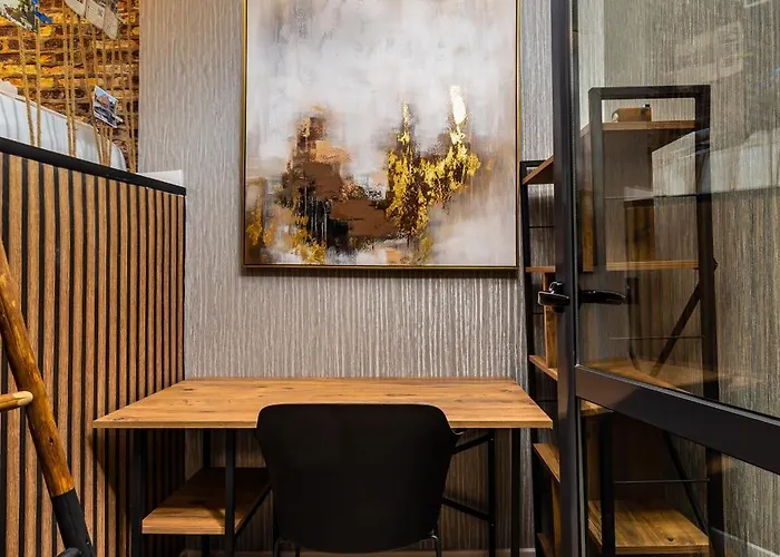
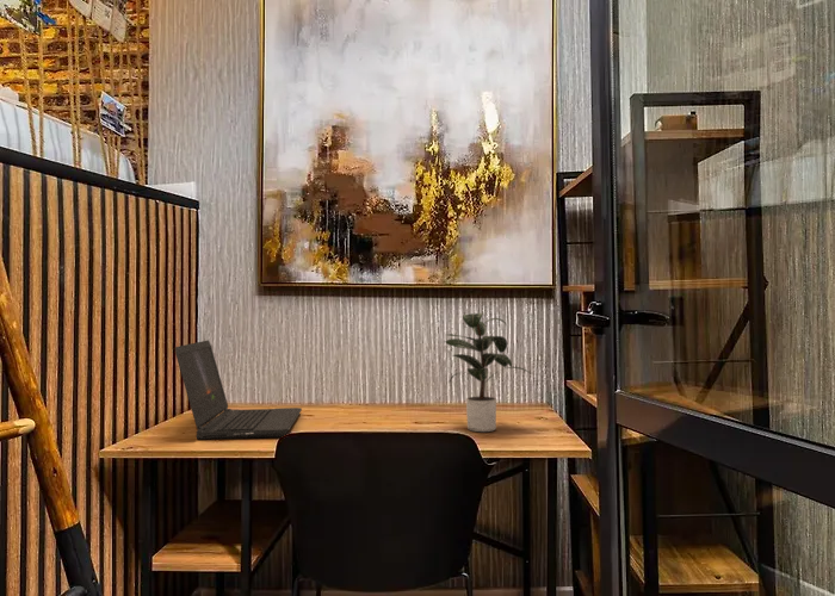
+ laptop computer (223, 390)
+ potted plant (487, 368)
